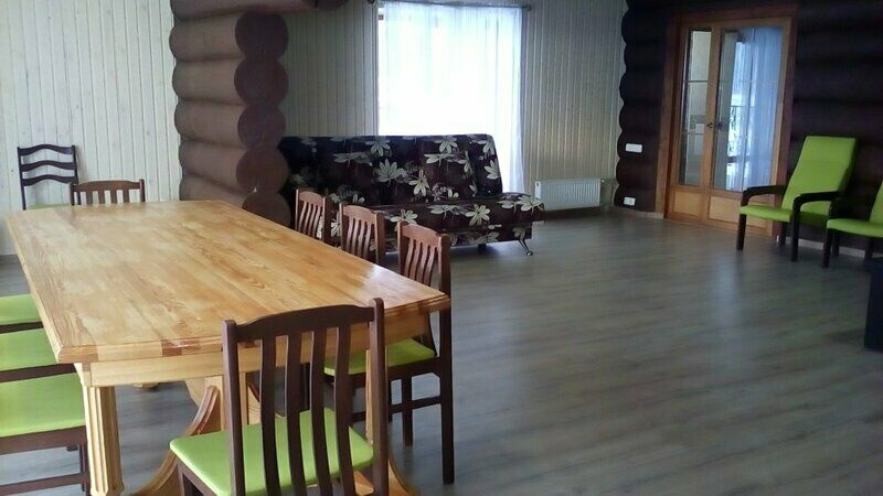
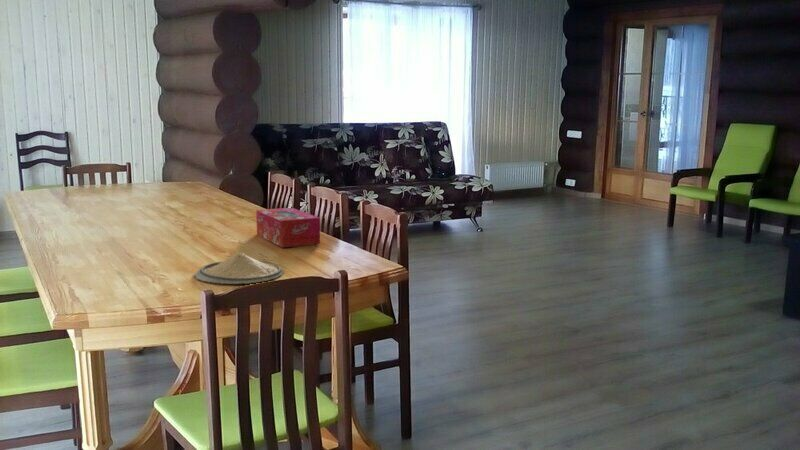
+ tissue box (287, 226)
+ plate (238, 262)
